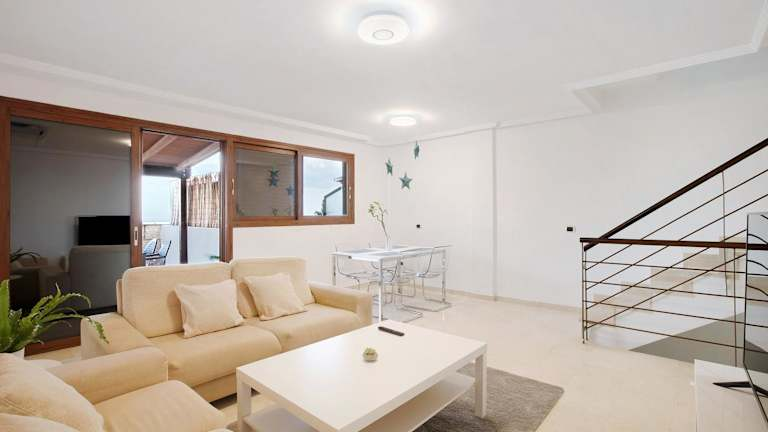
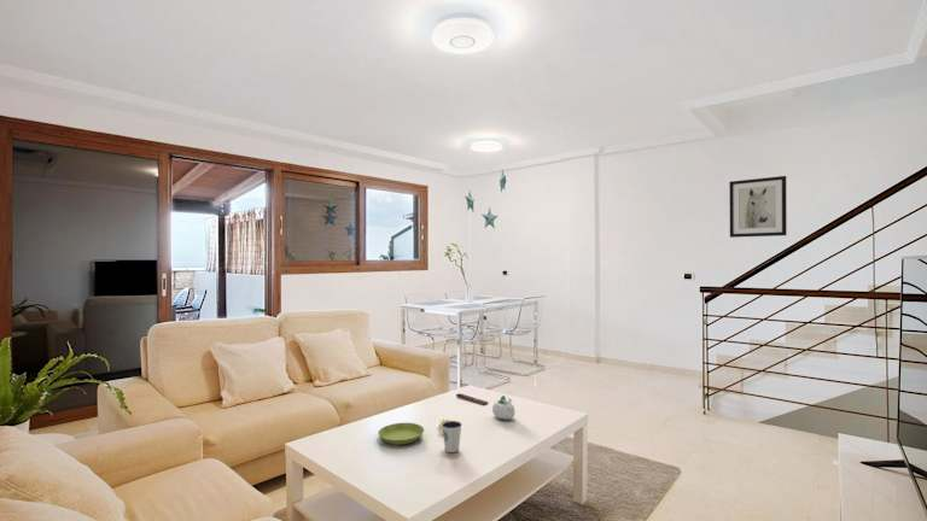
+ succulent planter (503, 406)
+ saucer (401, 434)
+ wall art (757, 207)
+ dixie cup (451, 437)
